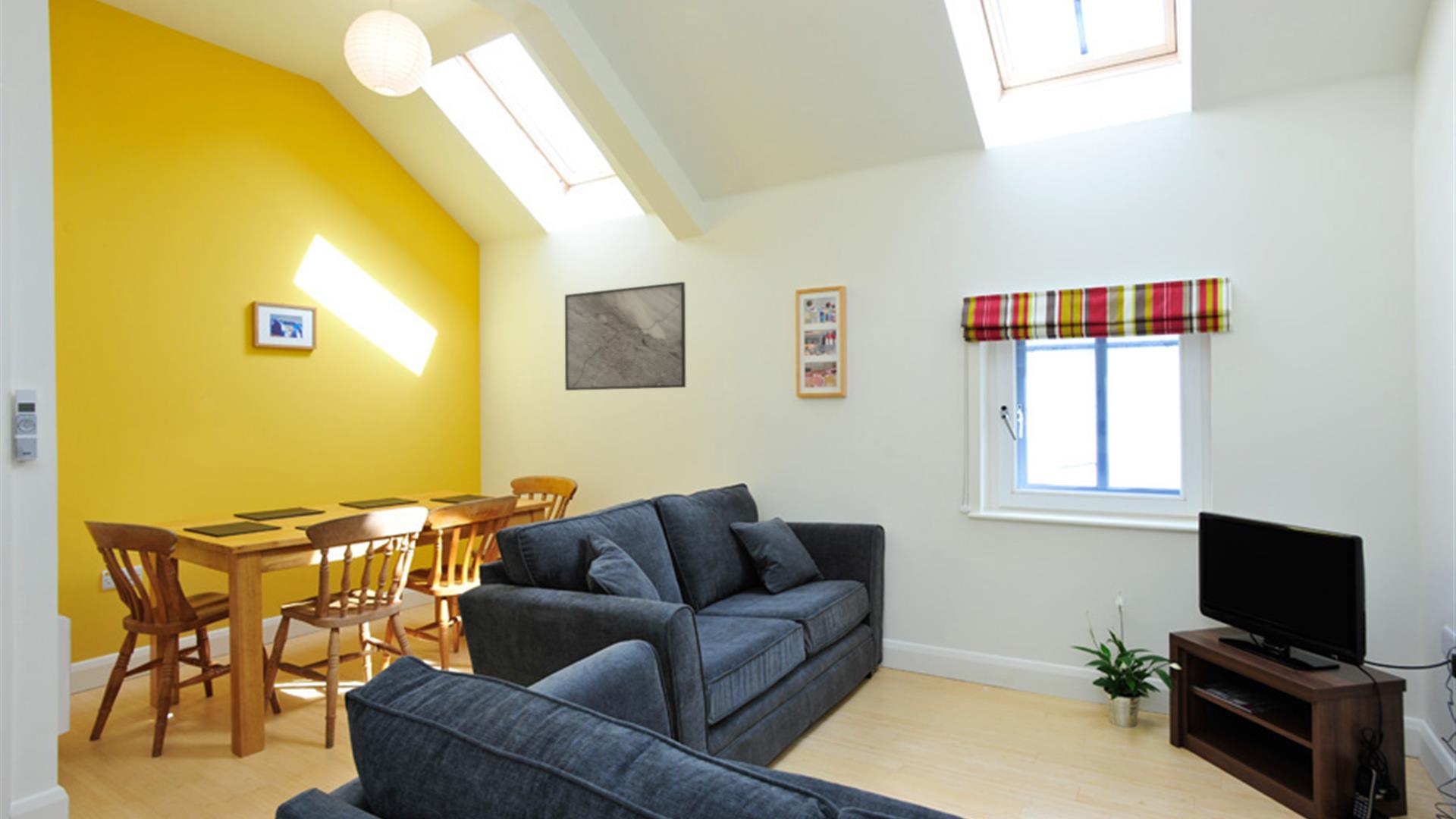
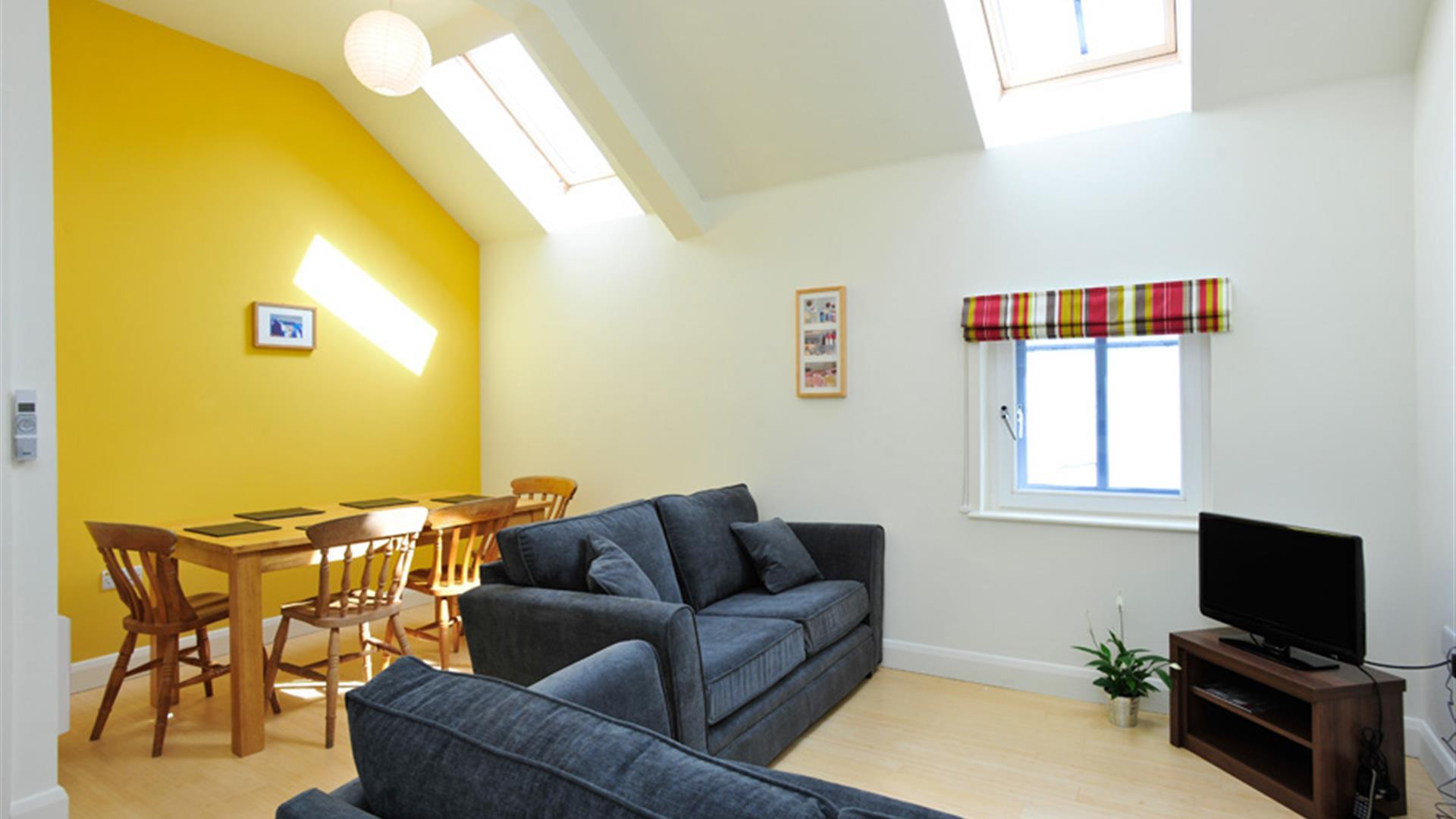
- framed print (622, 338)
